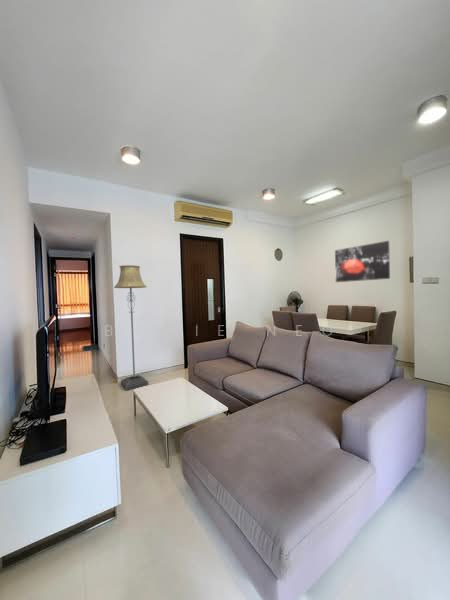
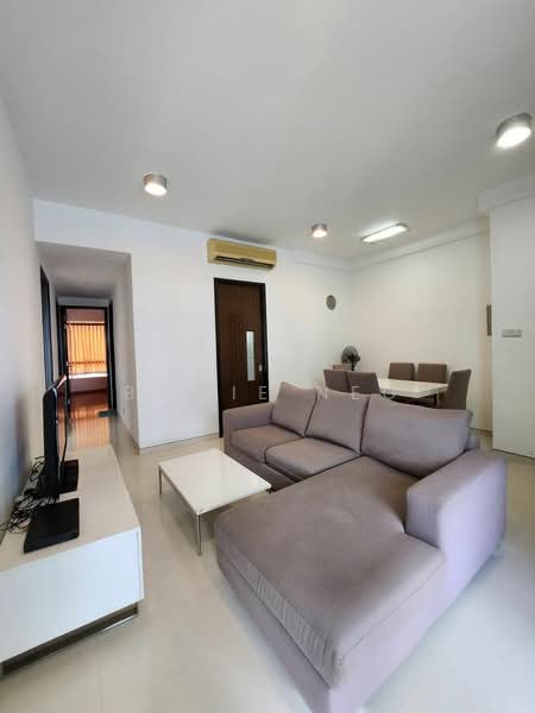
- floor lamp (132, 325)
- wall art (360, 263)
